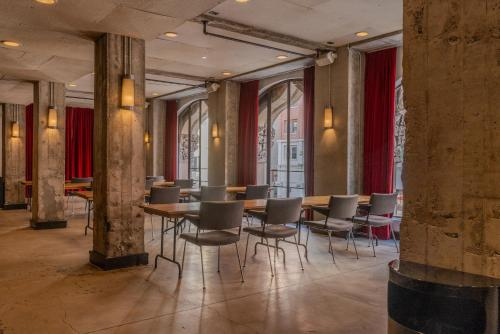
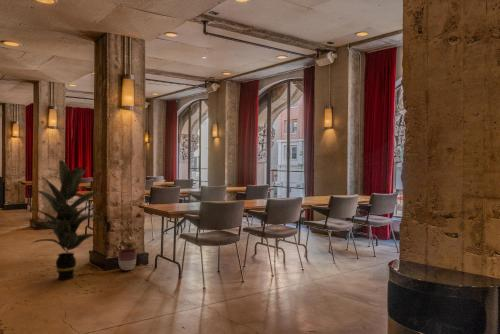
+ indoor plant (67, 218)
+ planter (127, 260)
